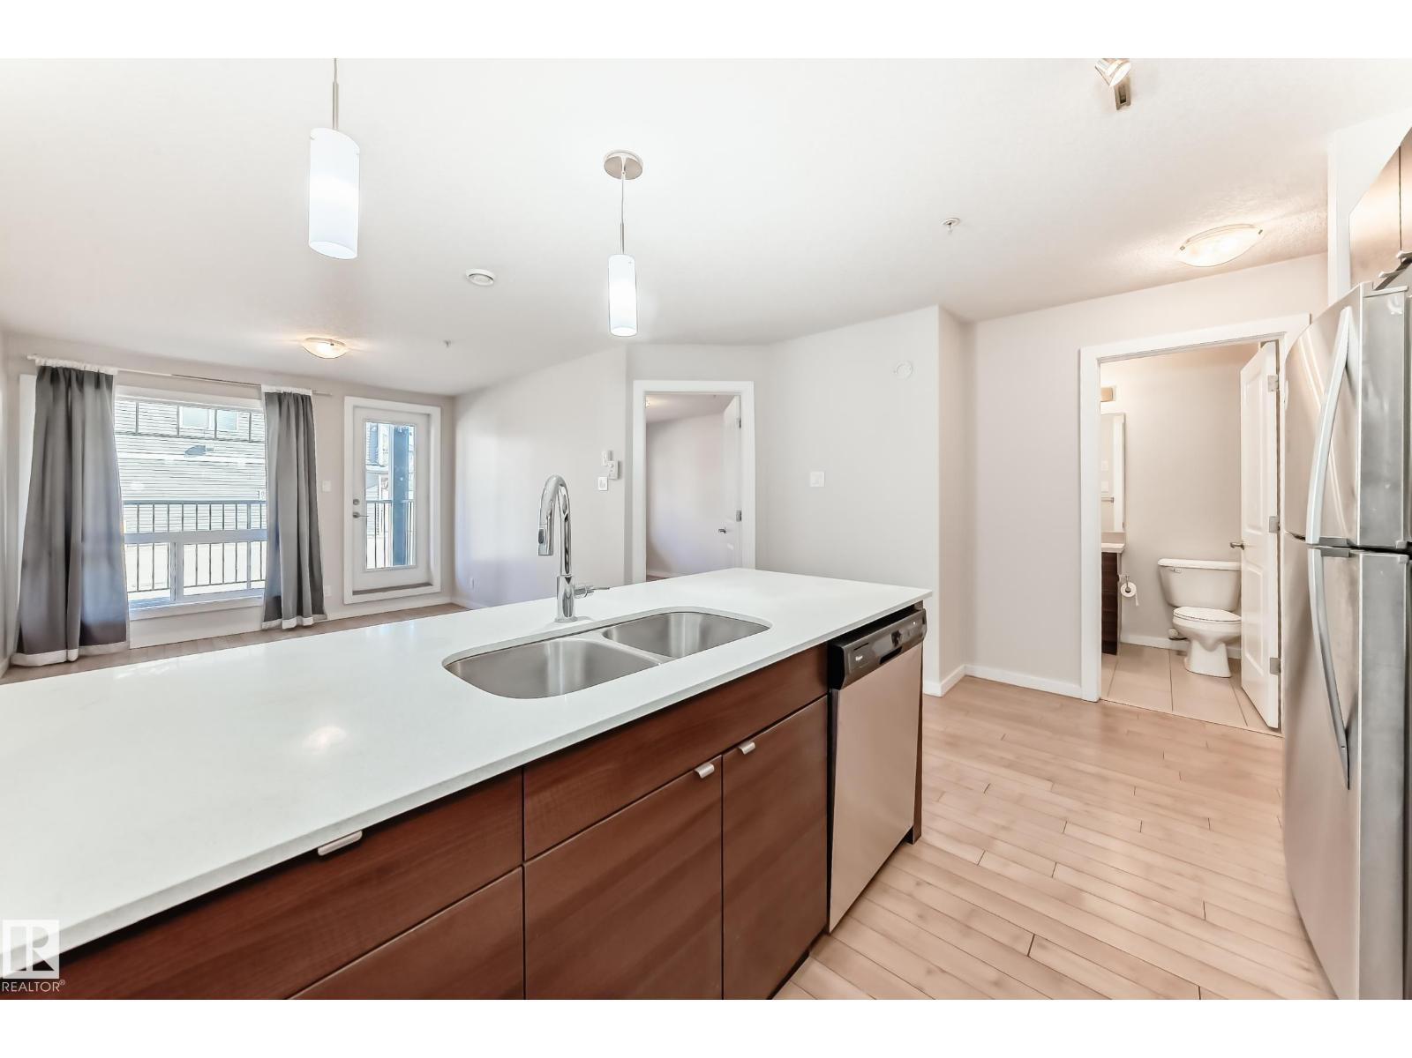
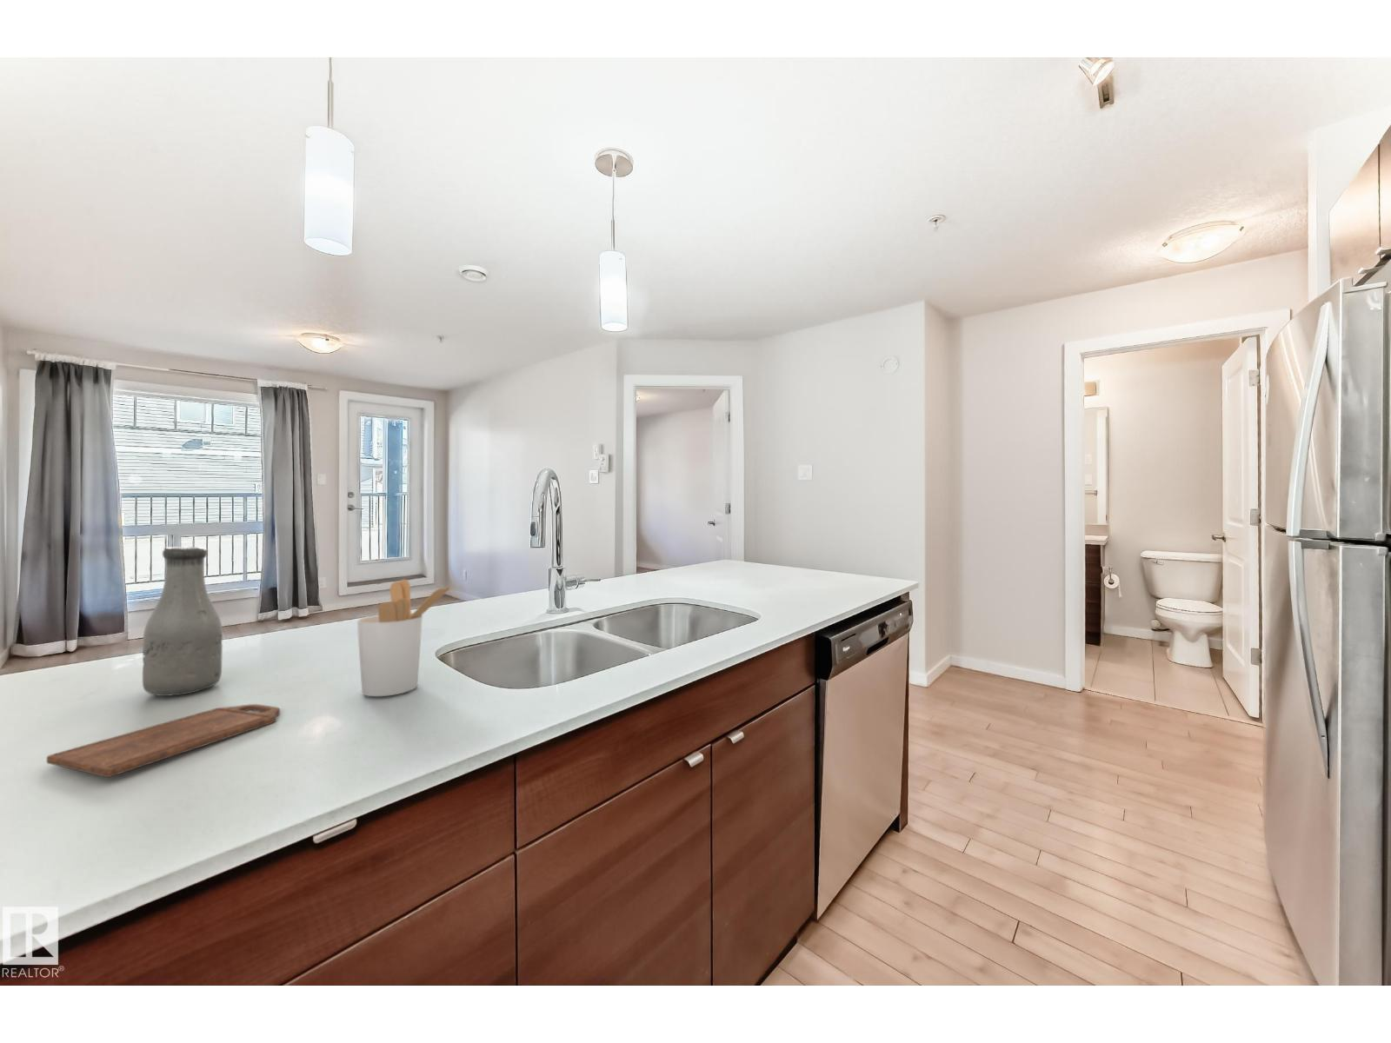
+ cutting board (184, 733)
+ bottle (183, 618)
+ utensil holder (406, 634)
